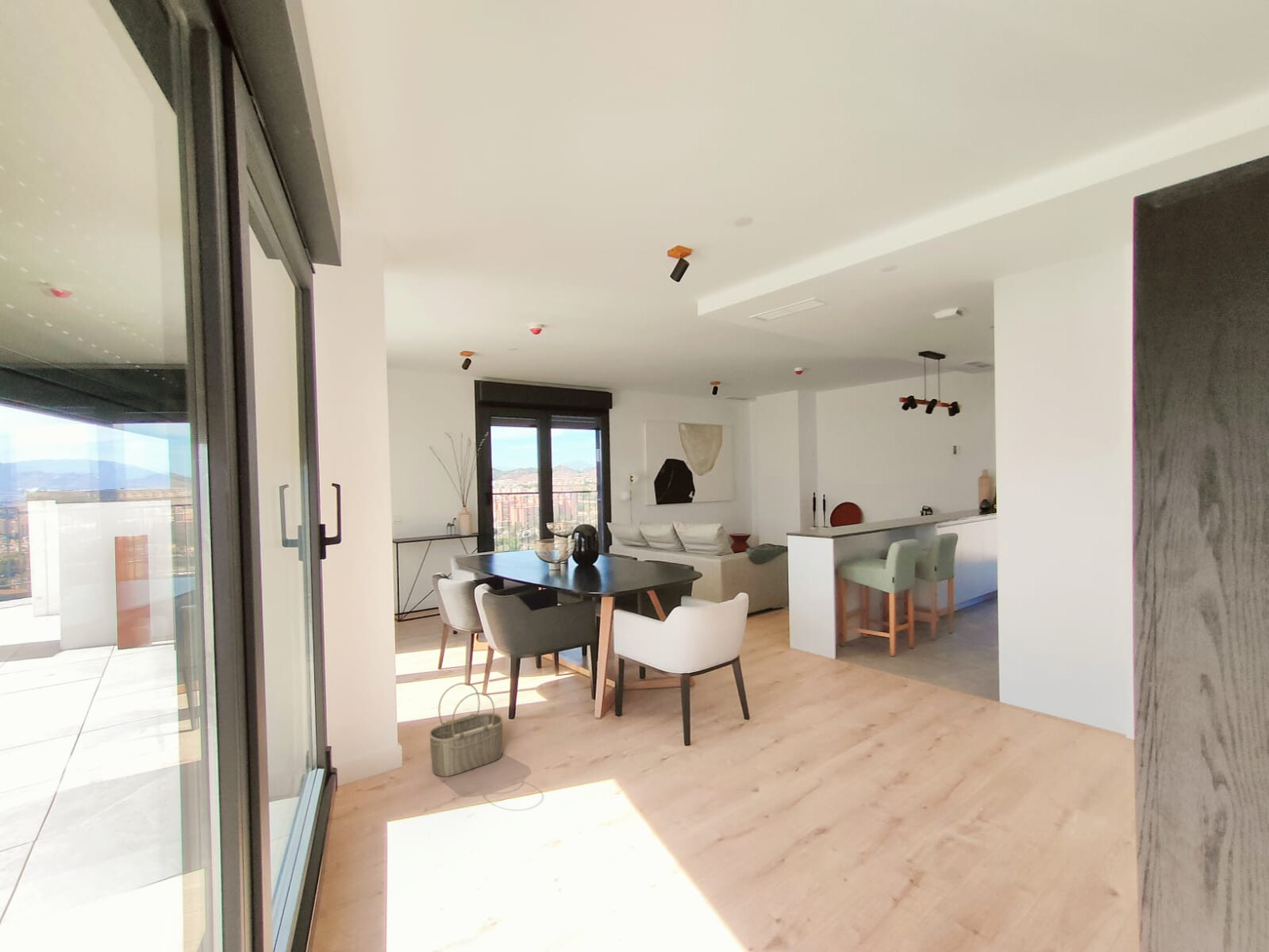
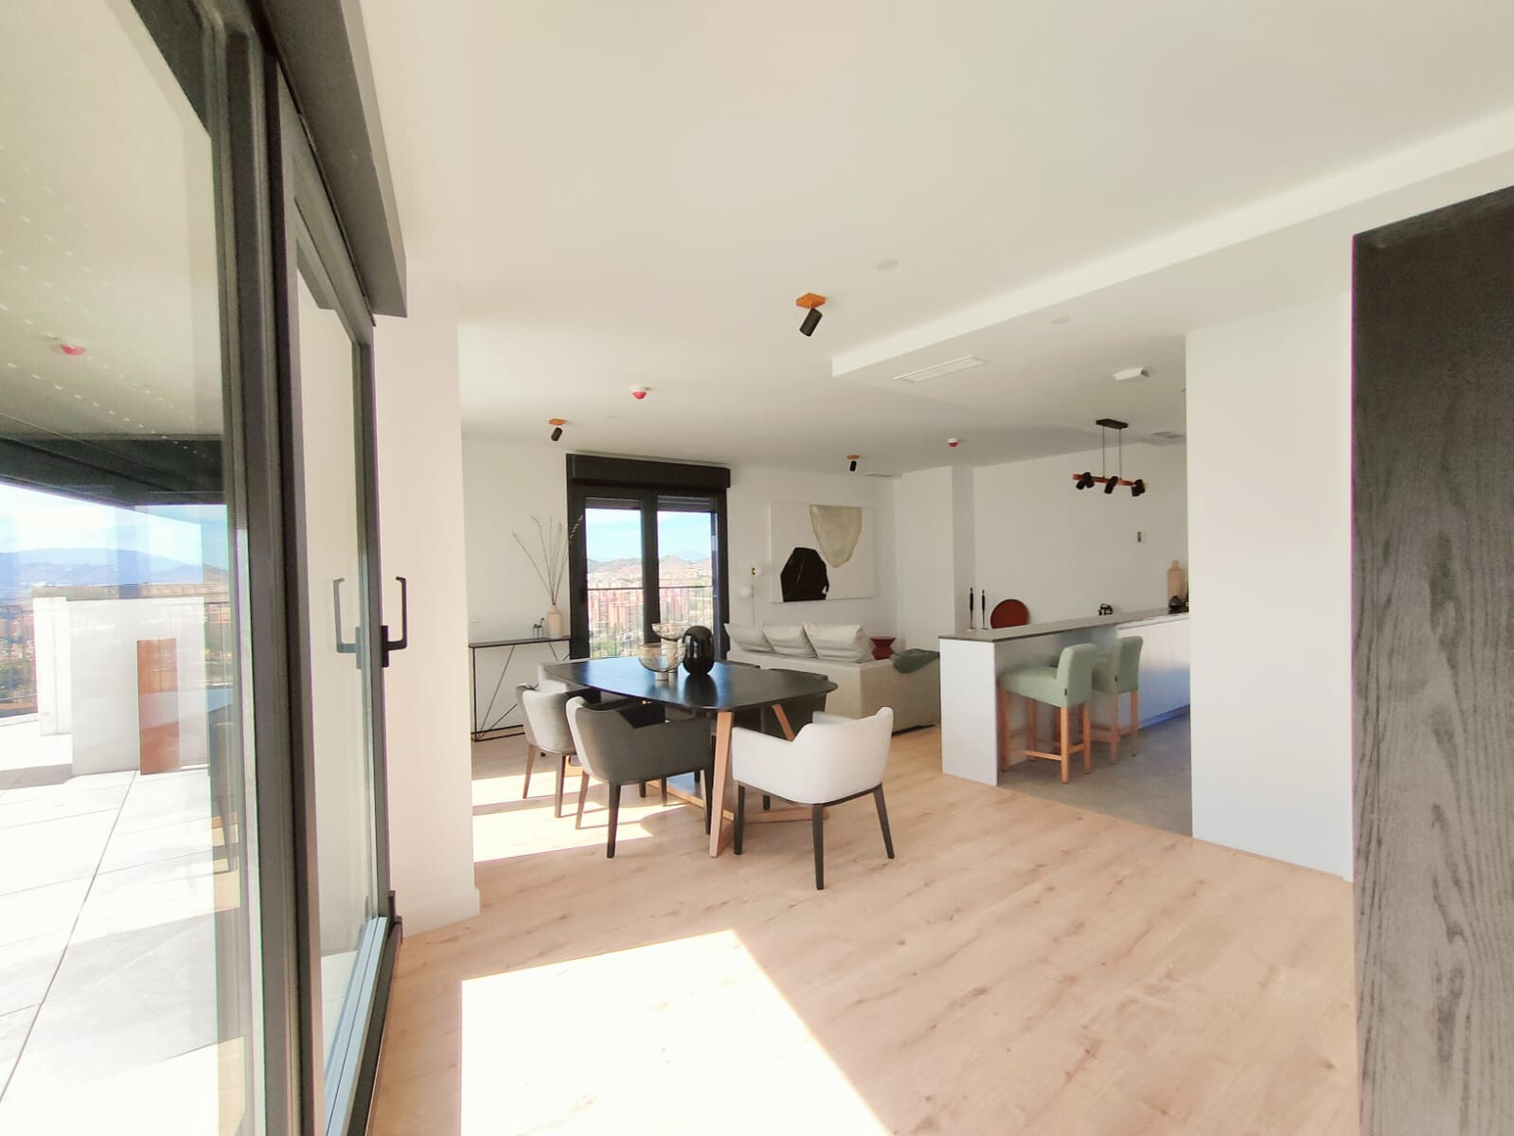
- wicker basket (467, 725)
